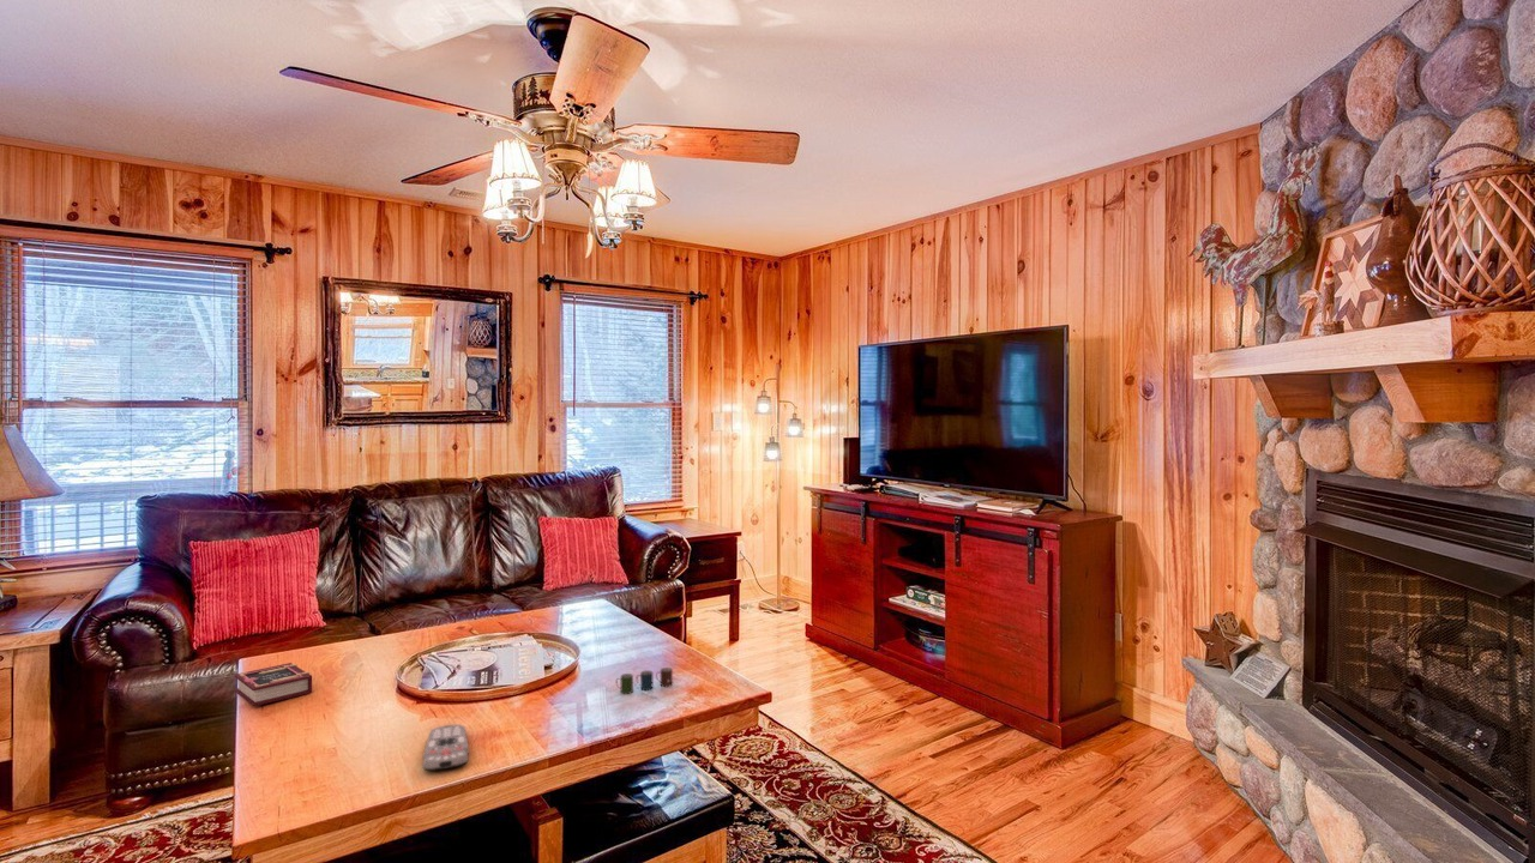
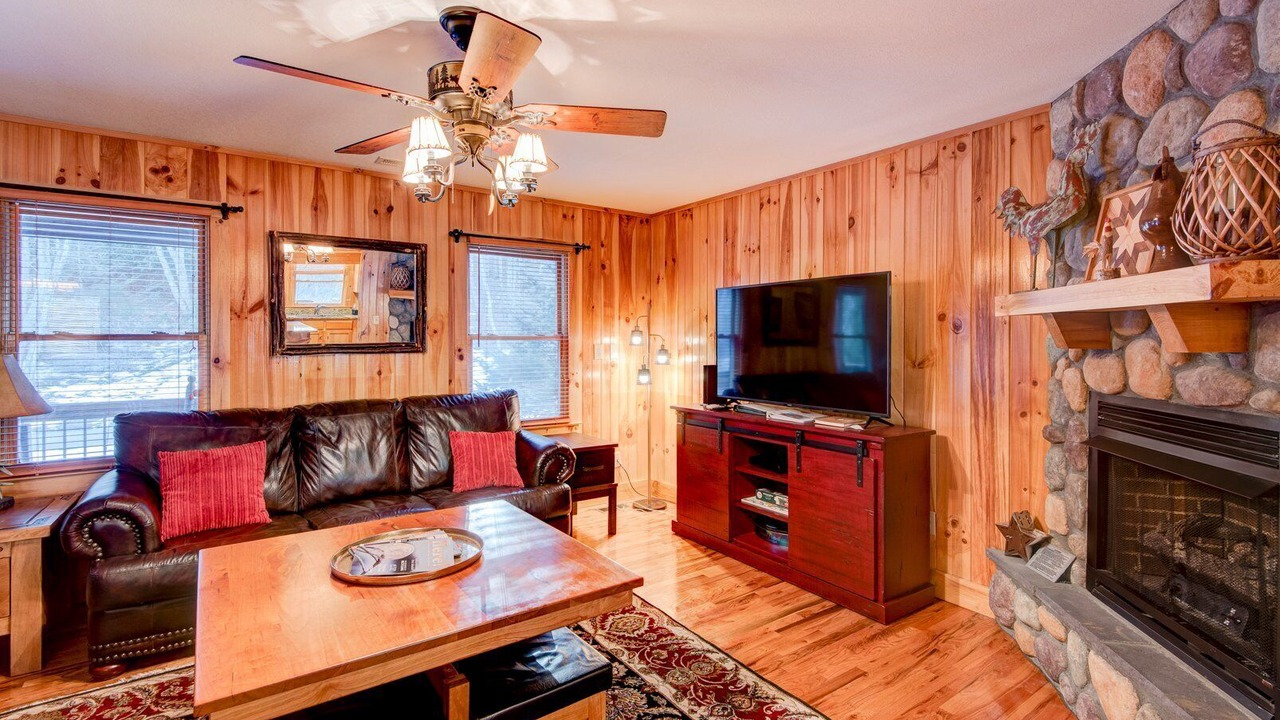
- remote control (446, 746)
- cup (644, 675)
- book (273, 682)
